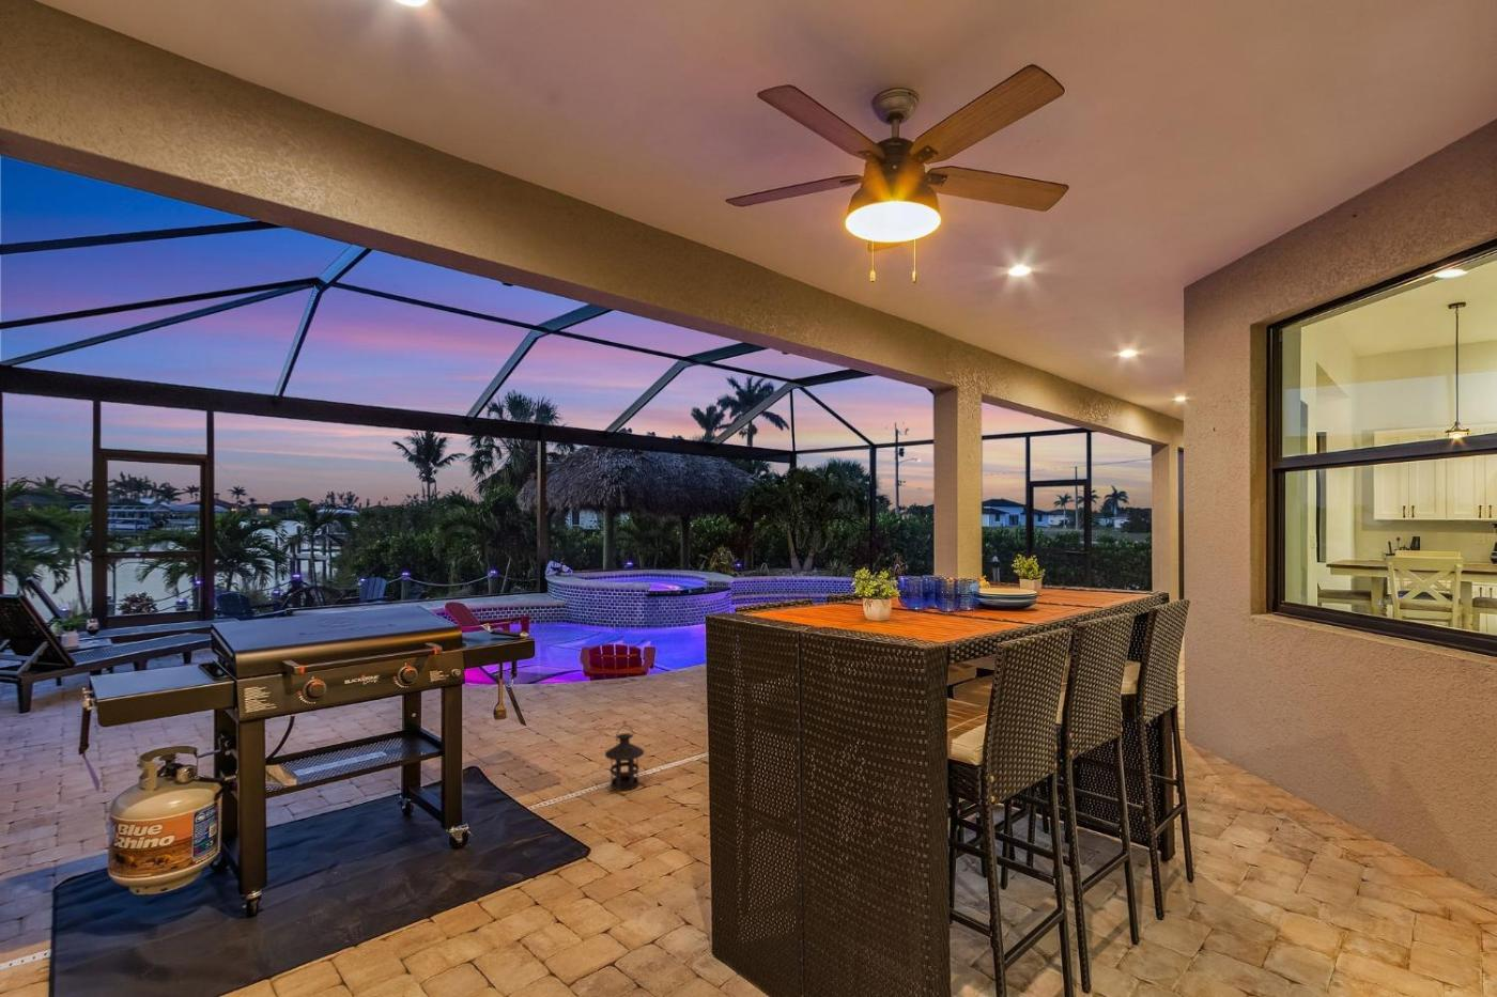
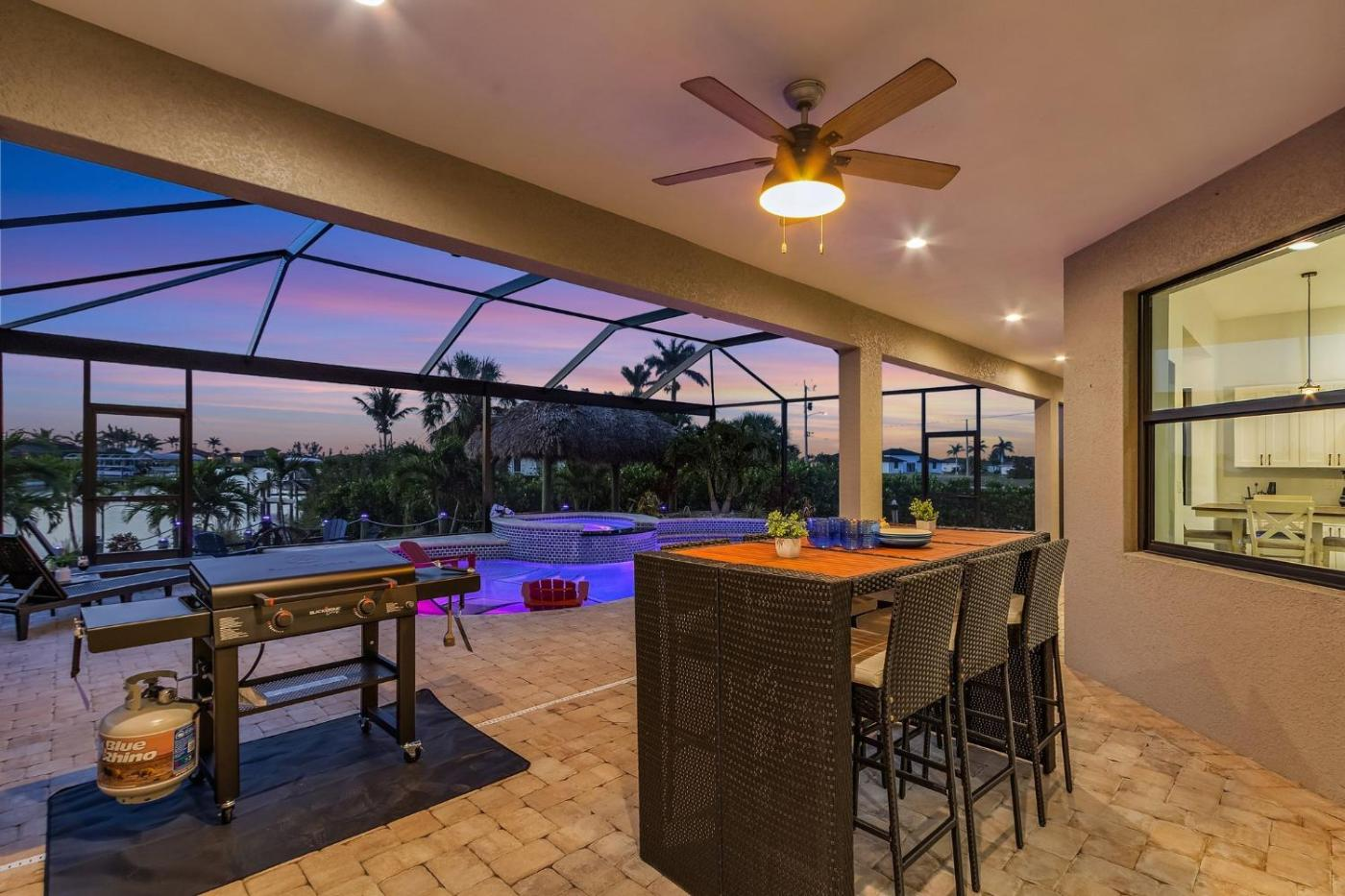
- lantern (624, 752)
